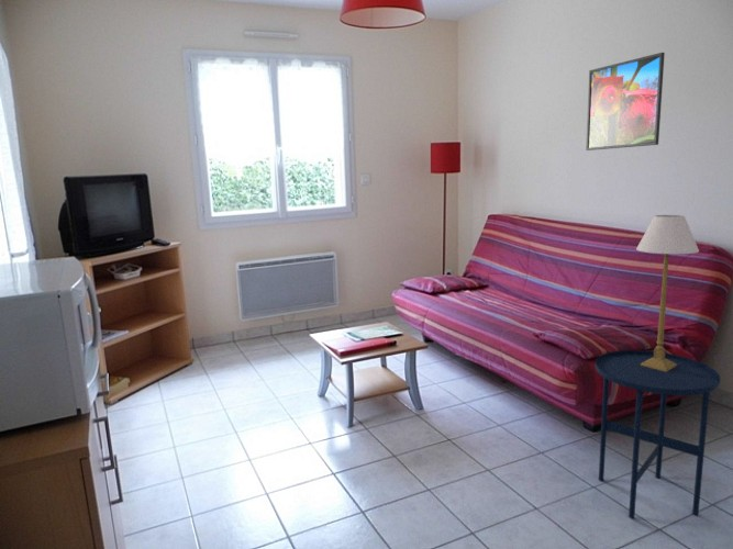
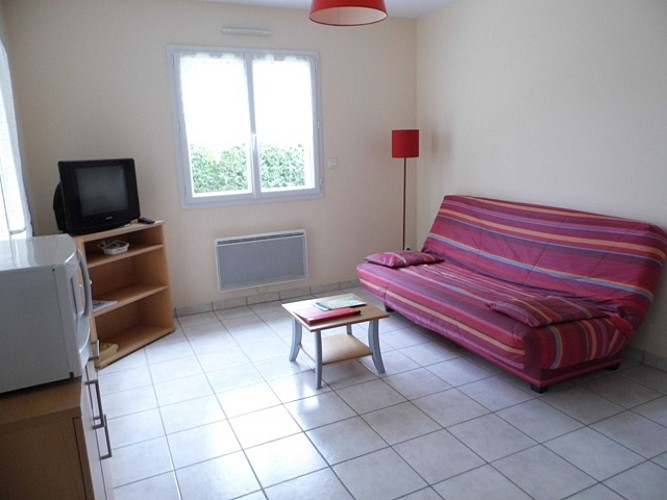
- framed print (622, 105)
- side table (649, 433)
- table lamp (664, 292)
